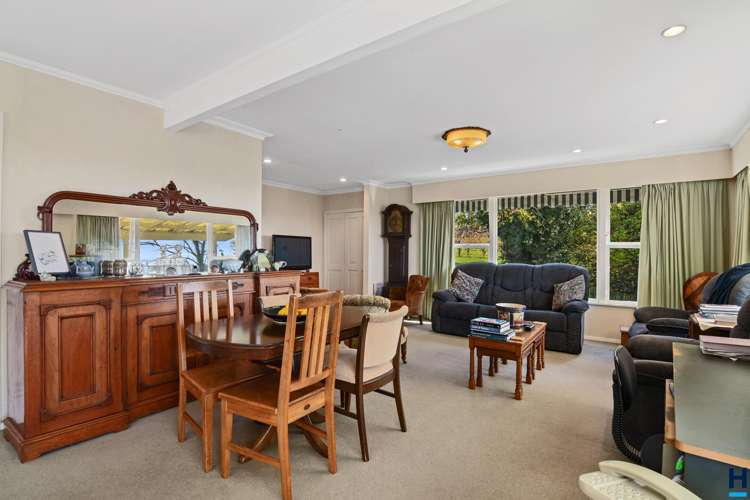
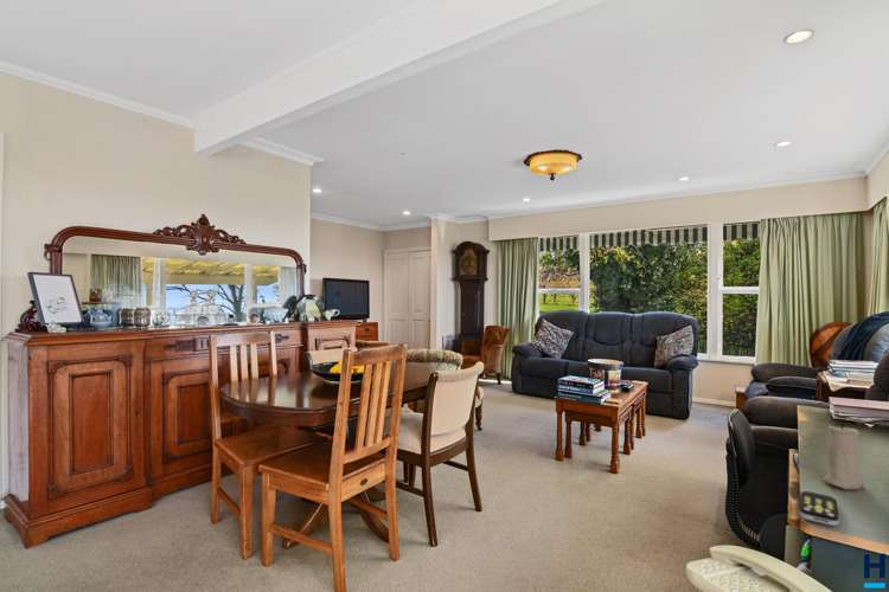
+ remote control (818, 507)
+ candle (843, 452)
